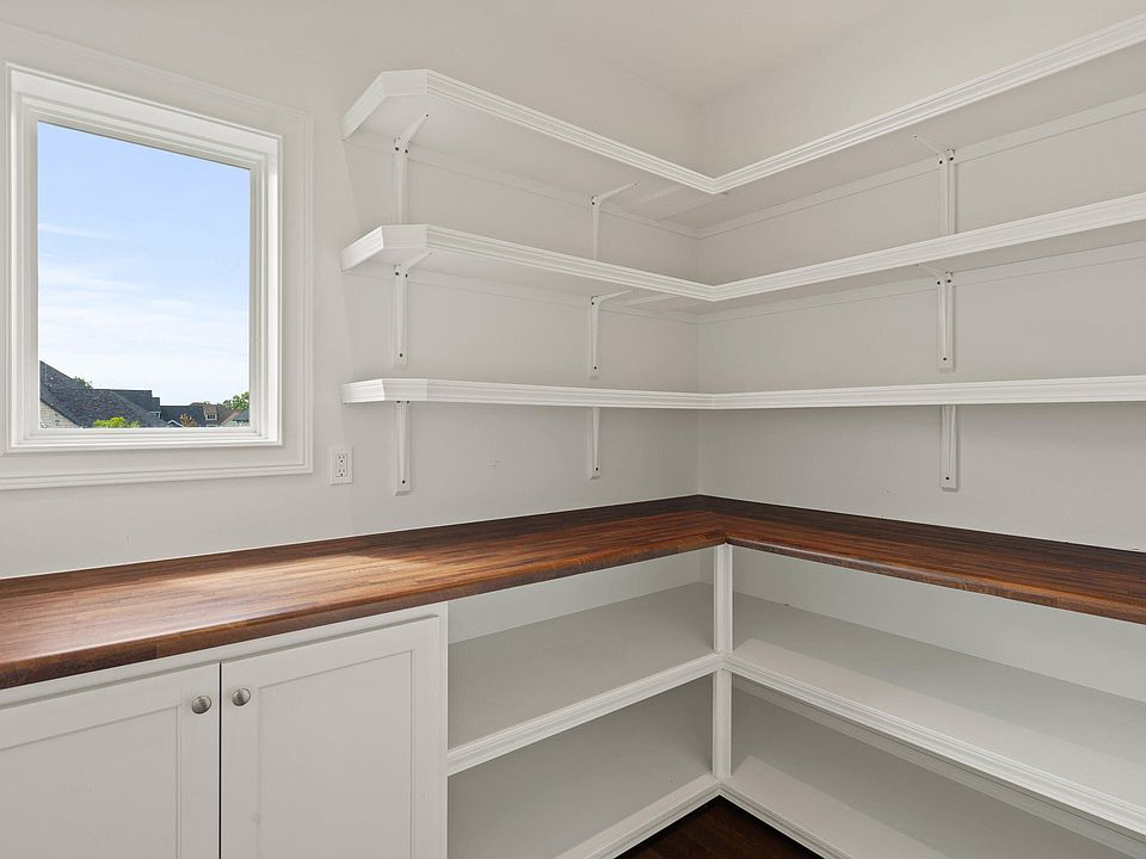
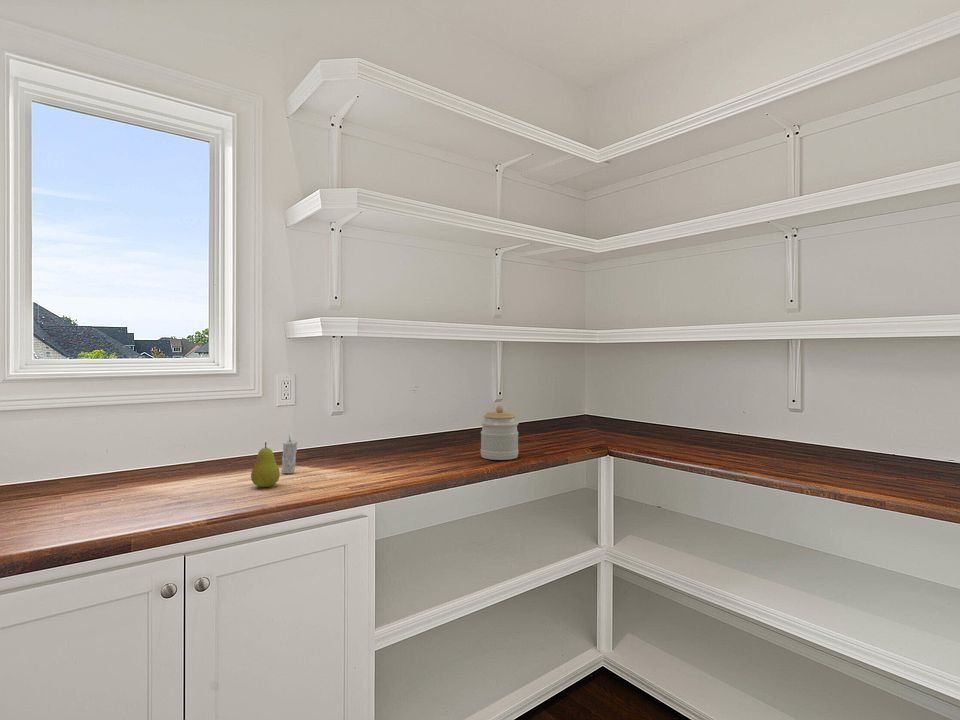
+ candle (289, 452)
+ jar (499, 431)
+ fruit (265, 463)
